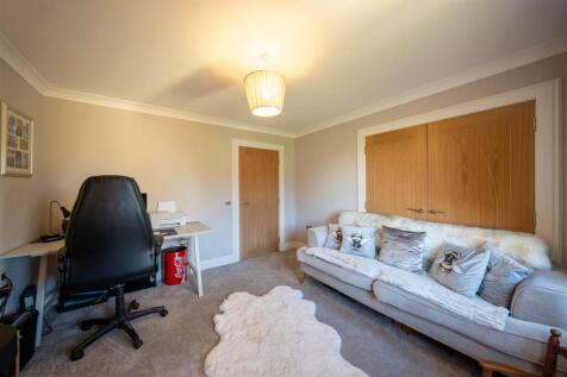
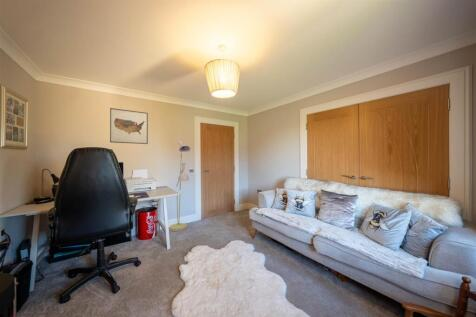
+ floor lamp (180, 184)
+ wall art (129, 126)
